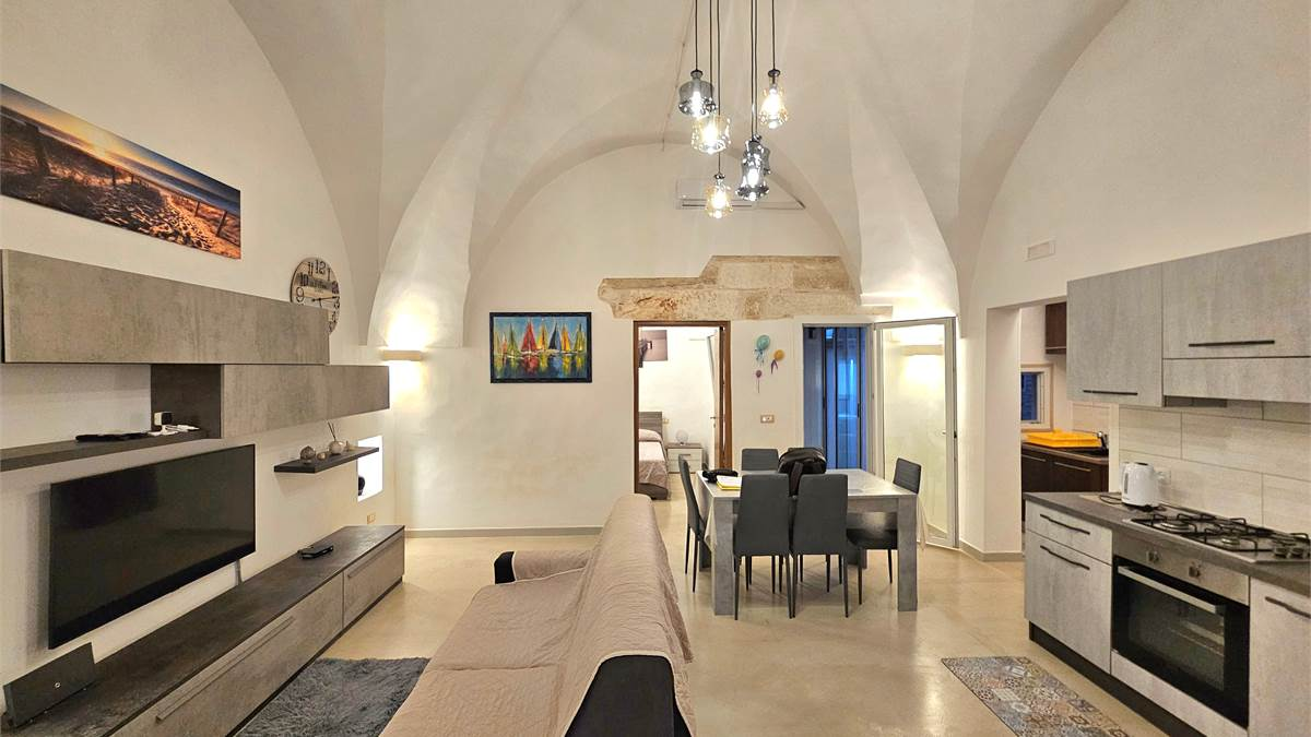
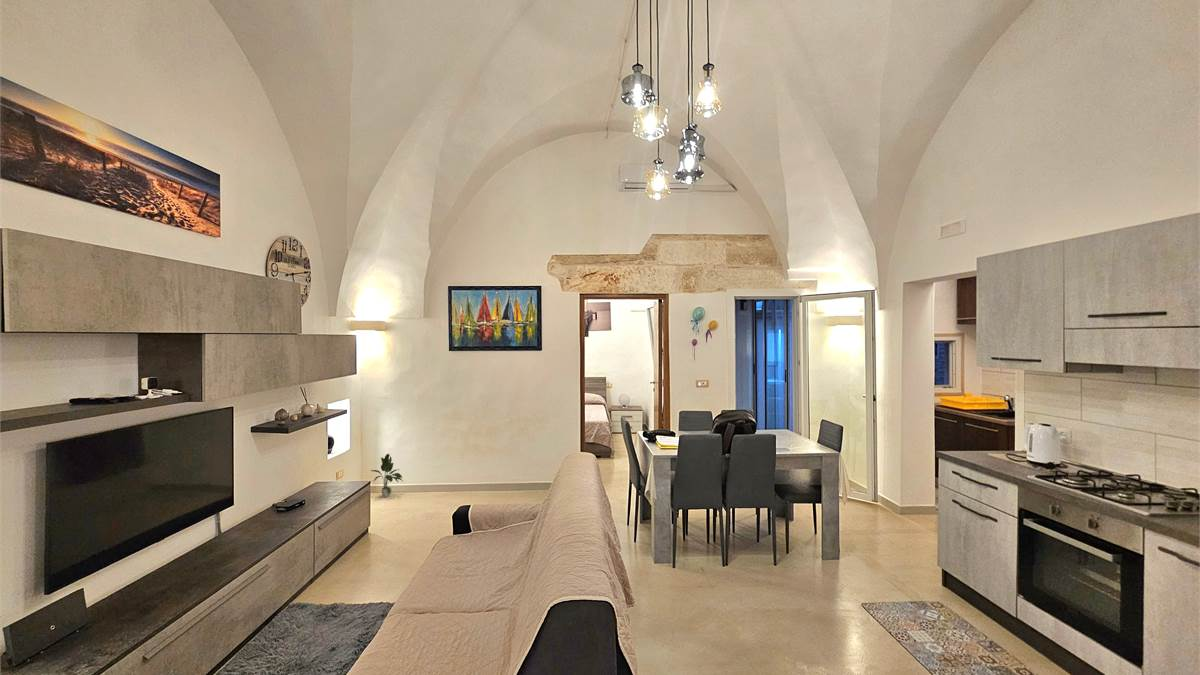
+ potted plant (386, 475)
